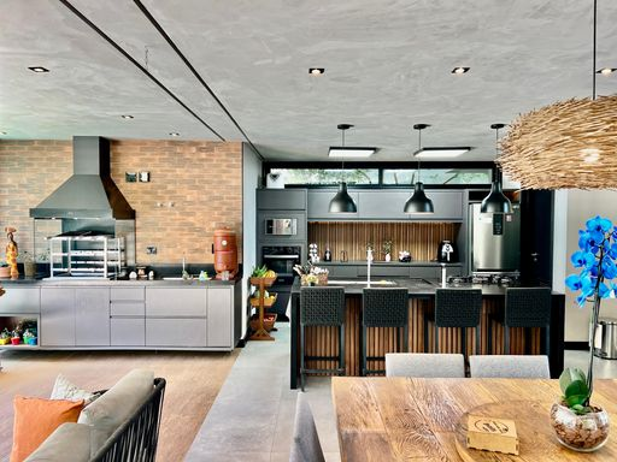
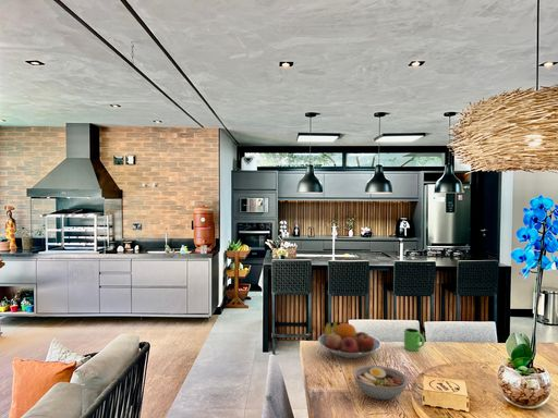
+ mug (414, 340)
+ bowl (379, 383)
+ fruit bowl (349, 339)
